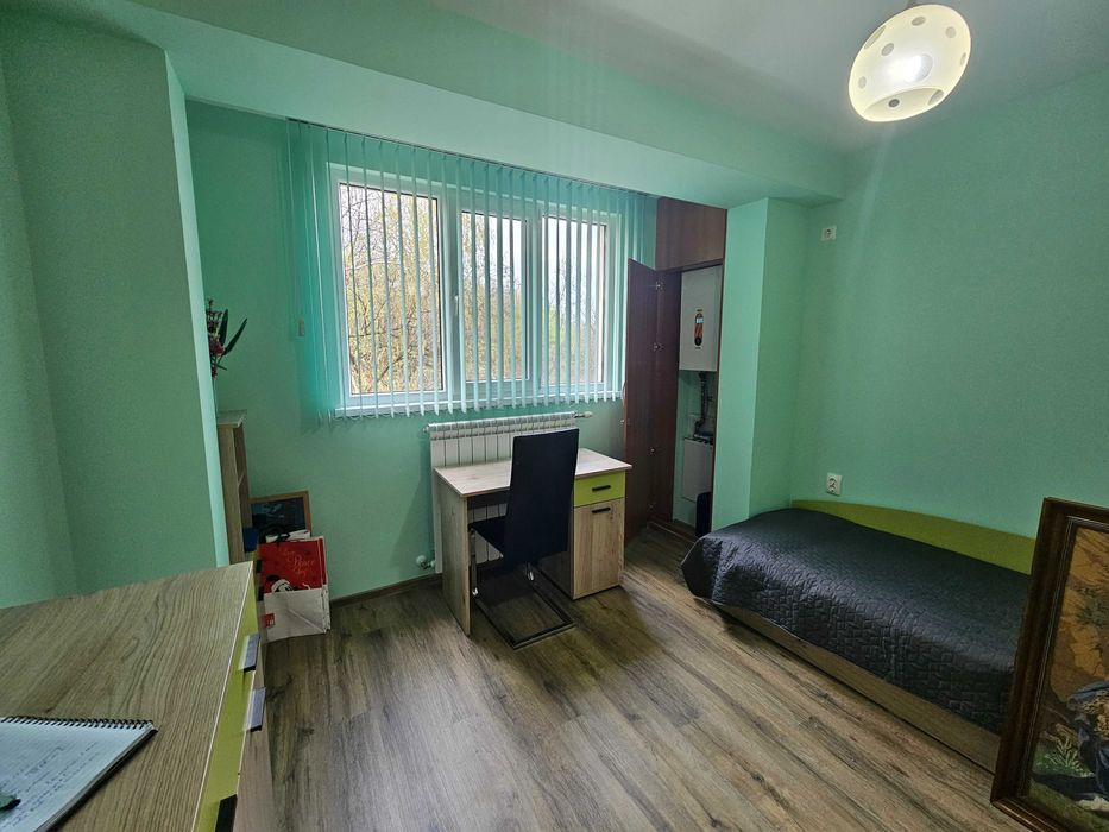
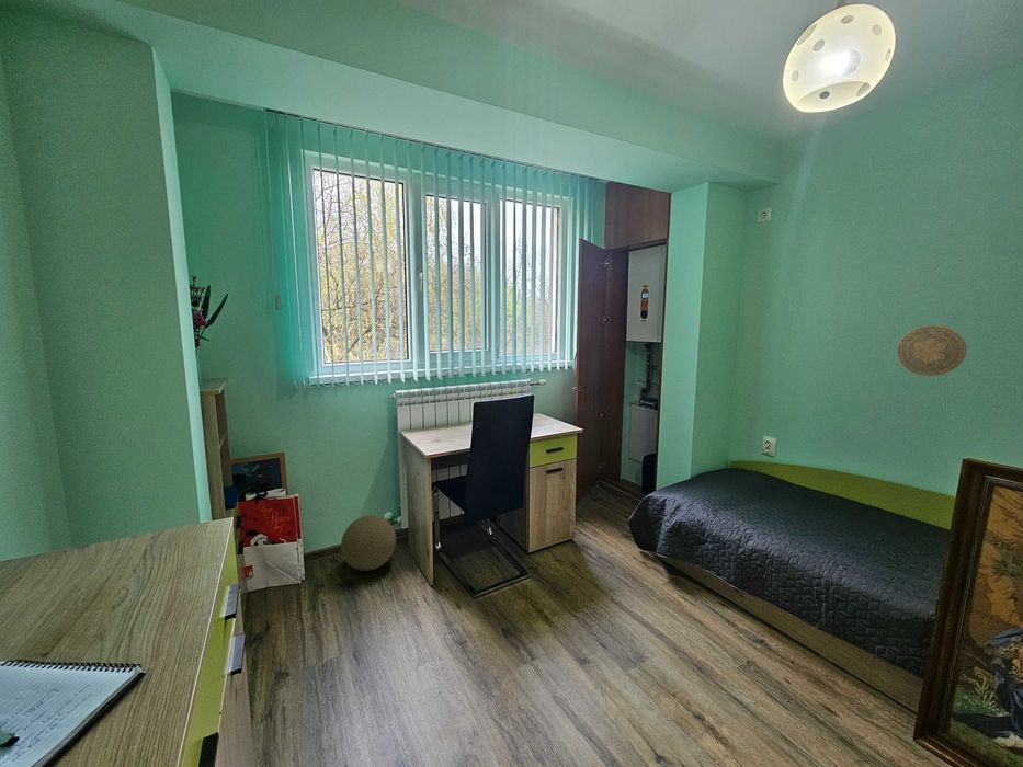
+ decorative ball (368, 542)
+ decorative plate (929, 351)
